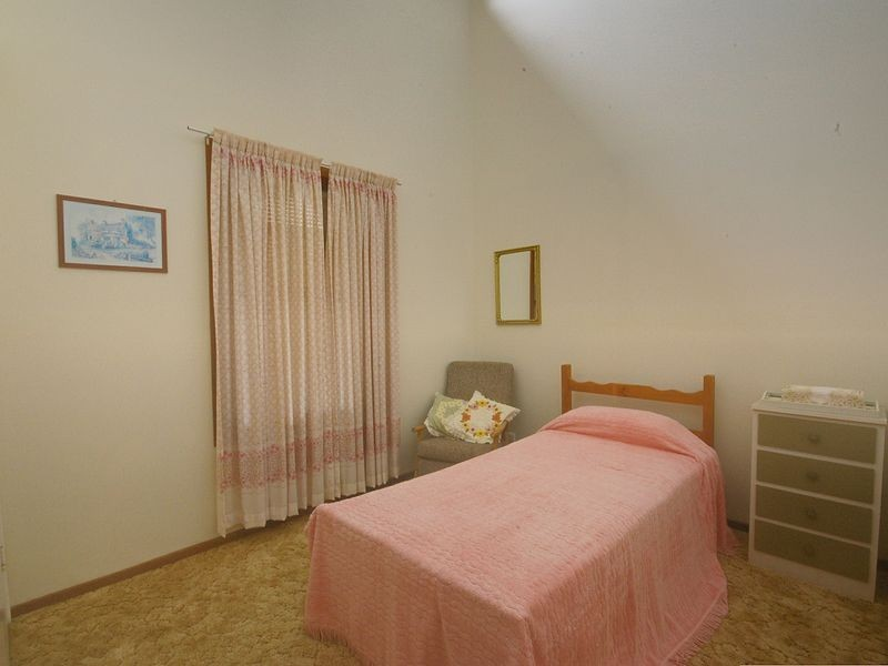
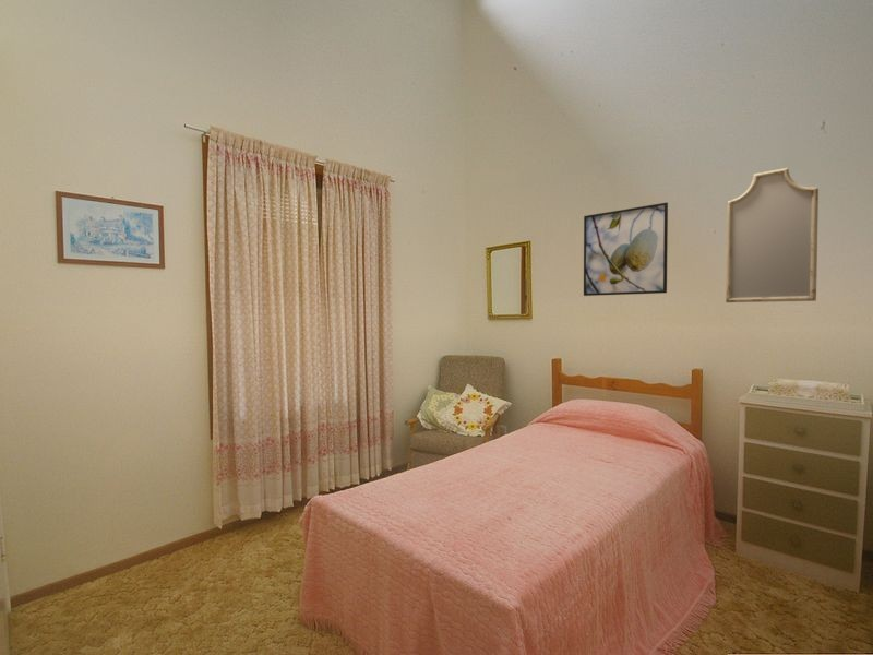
+ home mirror (769, 236)
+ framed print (622, 252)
